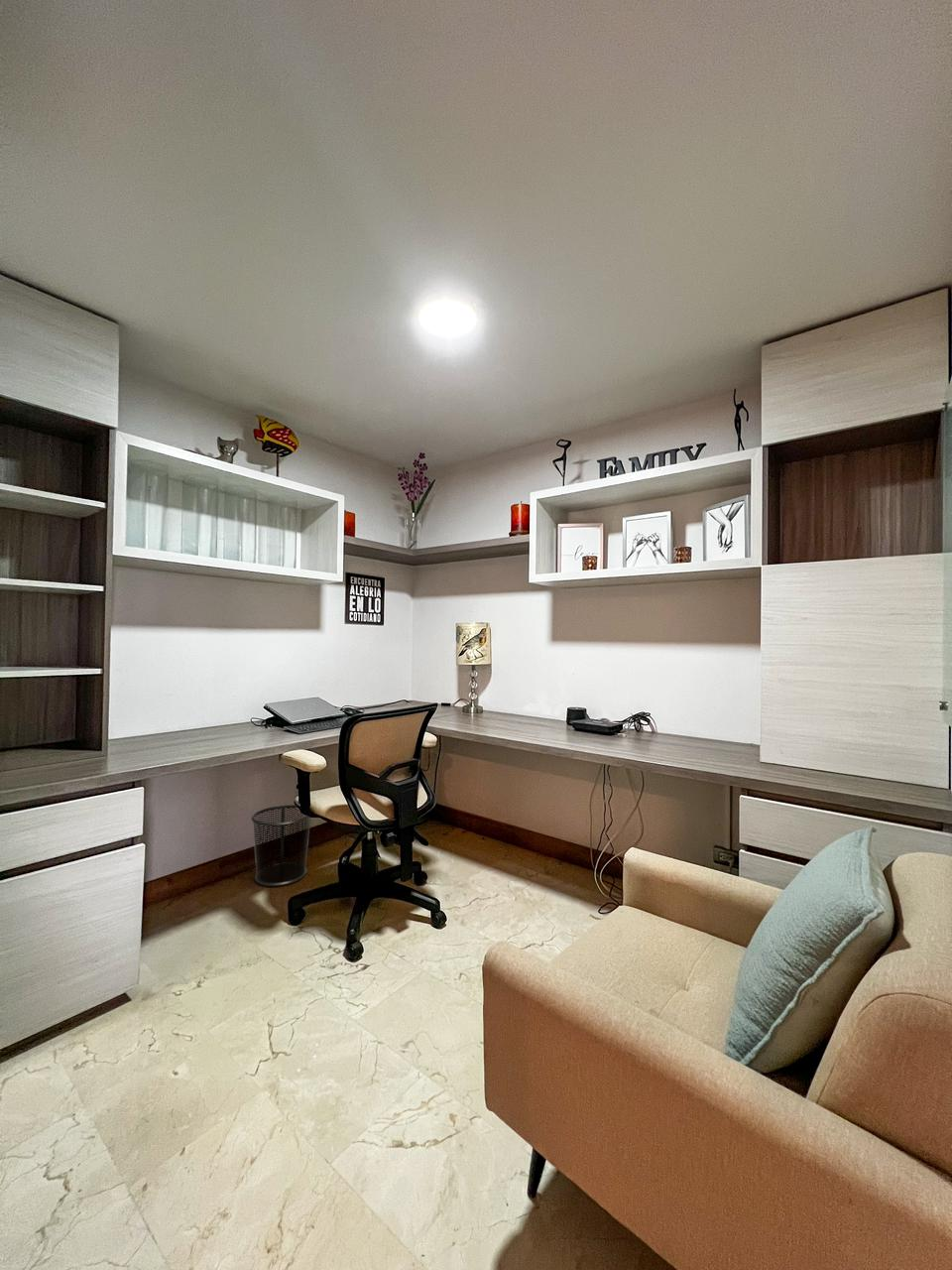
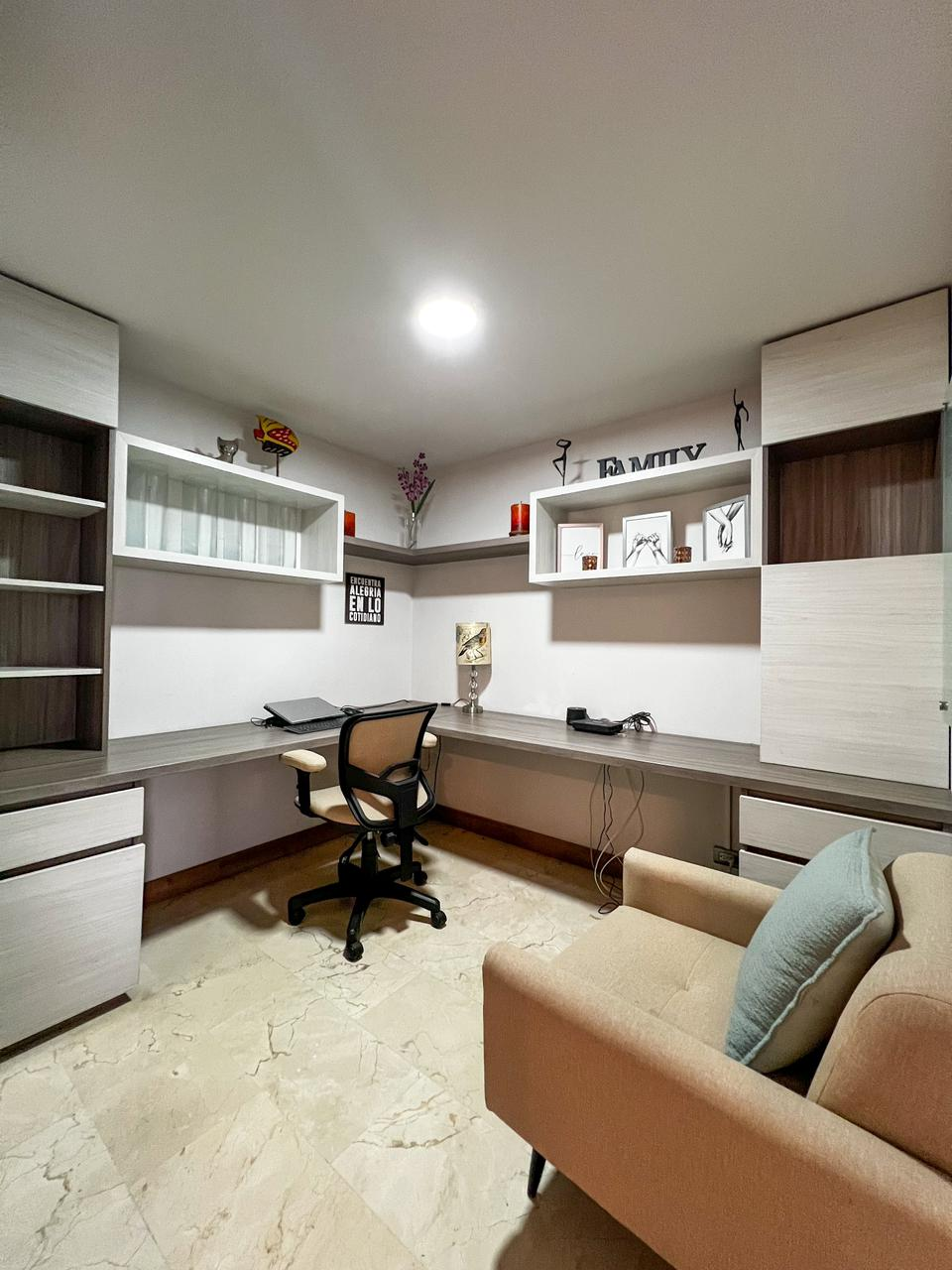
- waste bin (282, 843)
